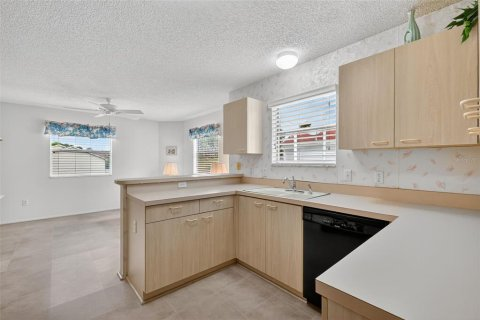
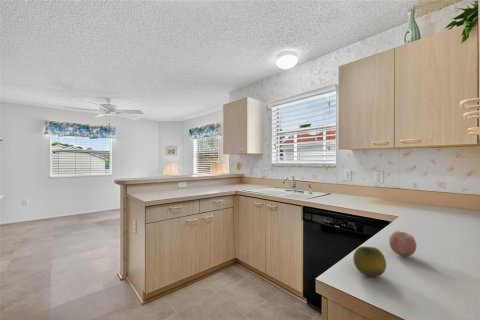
+ fruit (402, 243)
+ fruit (369, 260)
